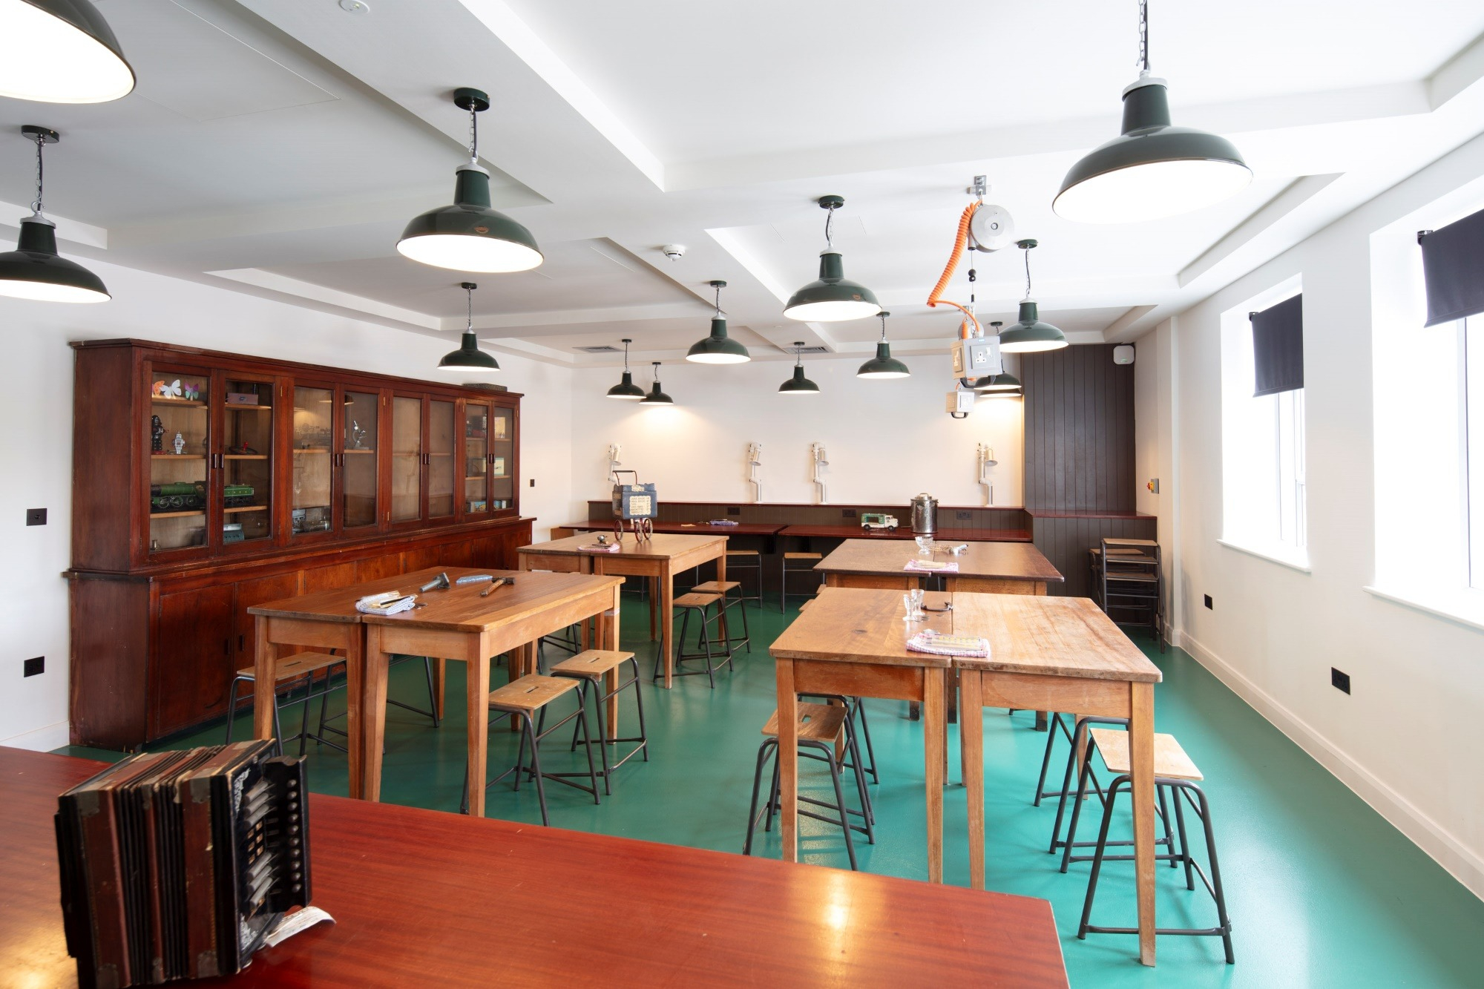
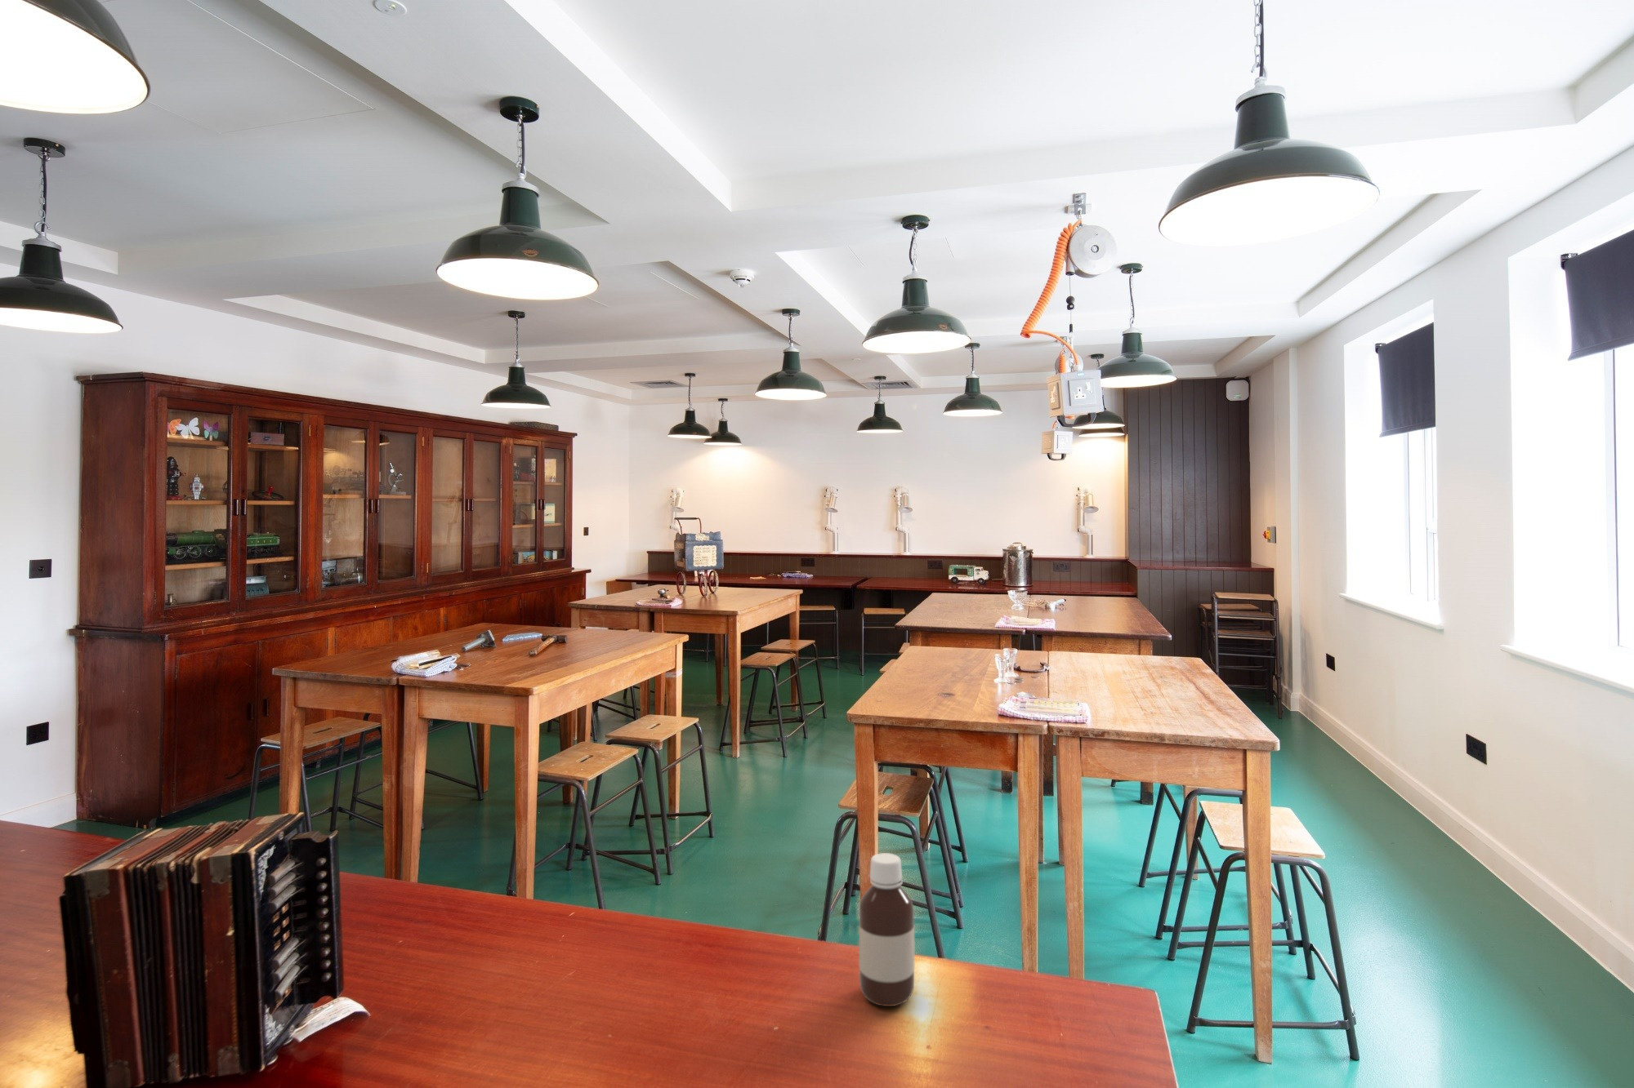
+ bottle (887, 926)
